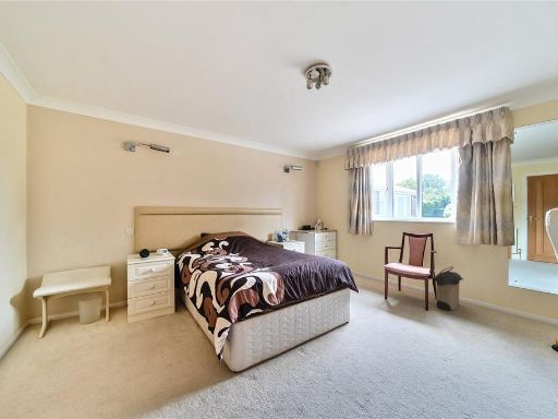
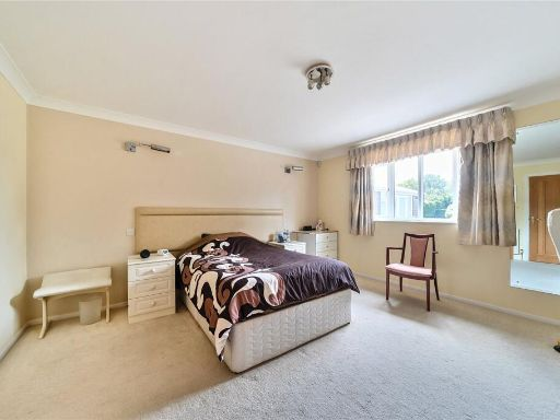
- laundry hamper (447, 285)
